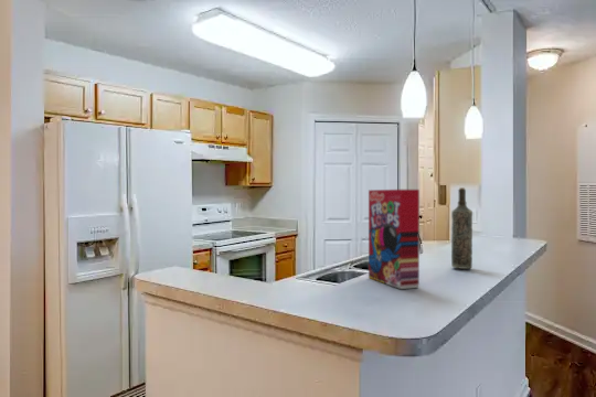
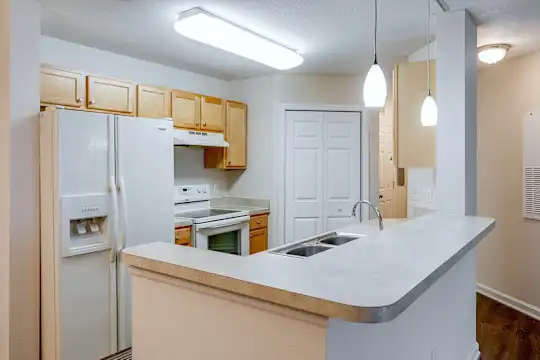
- cereal box (392, 236)
- bottle (461, 227)
